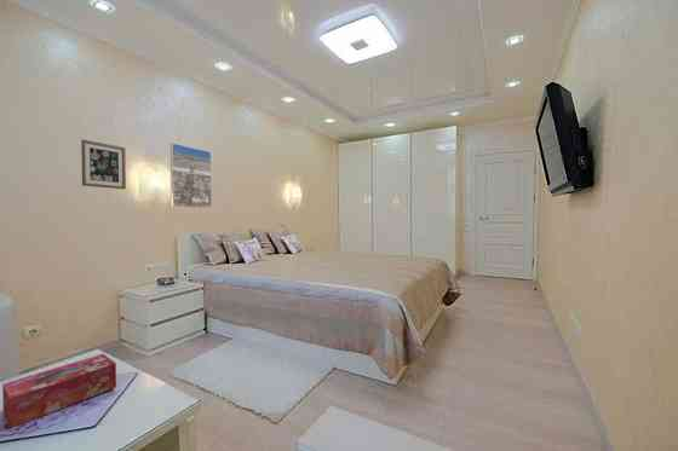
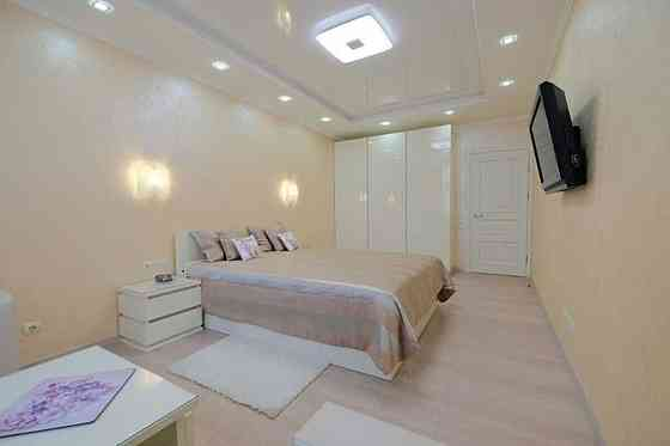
- tissue box (63, 384)
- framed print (191, 178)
- wall art (104, 166)
